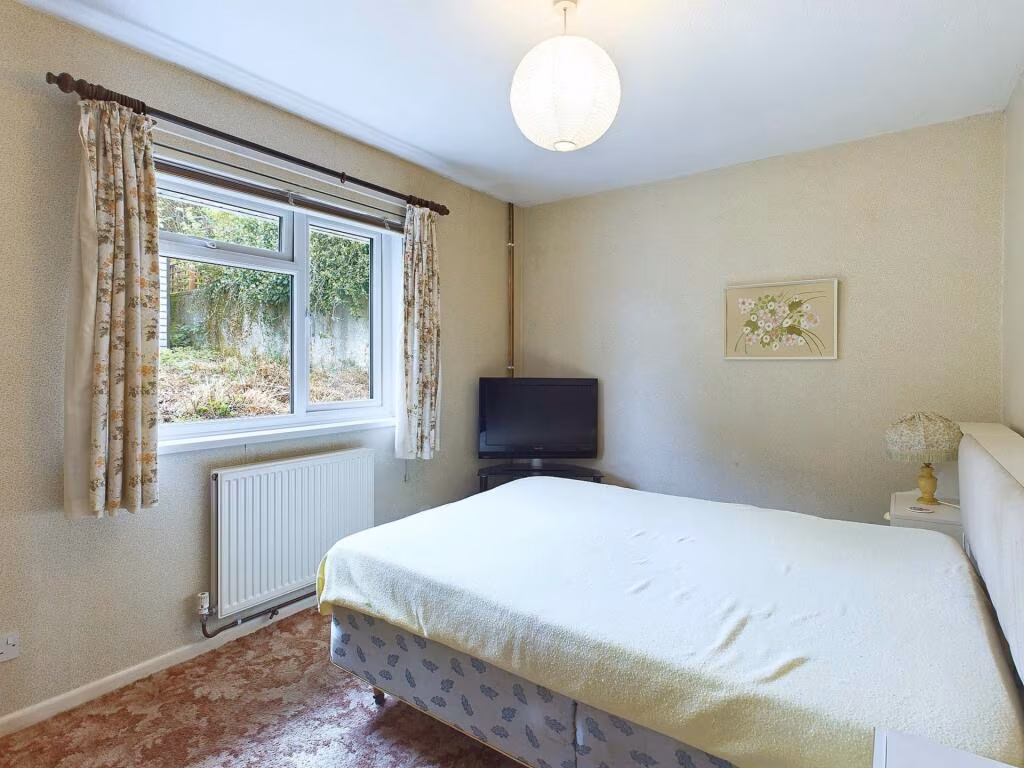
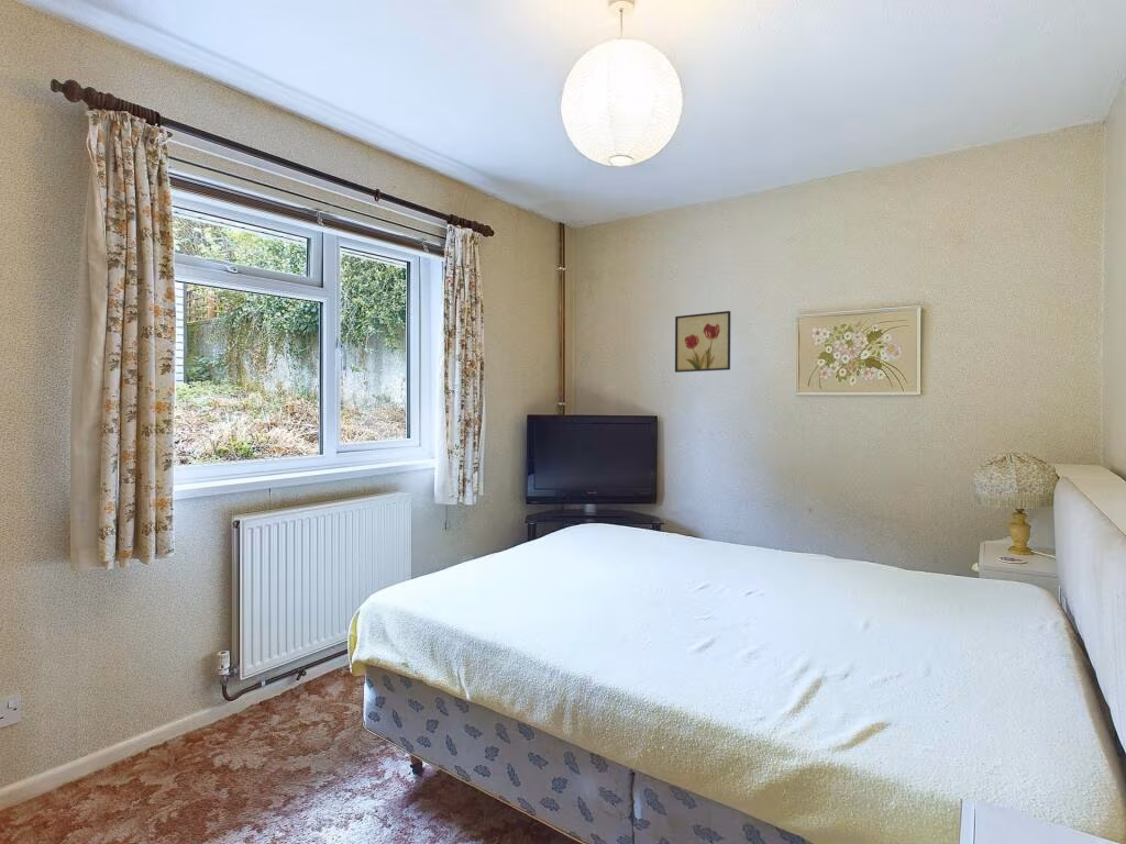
+ wall art (702, 342)
